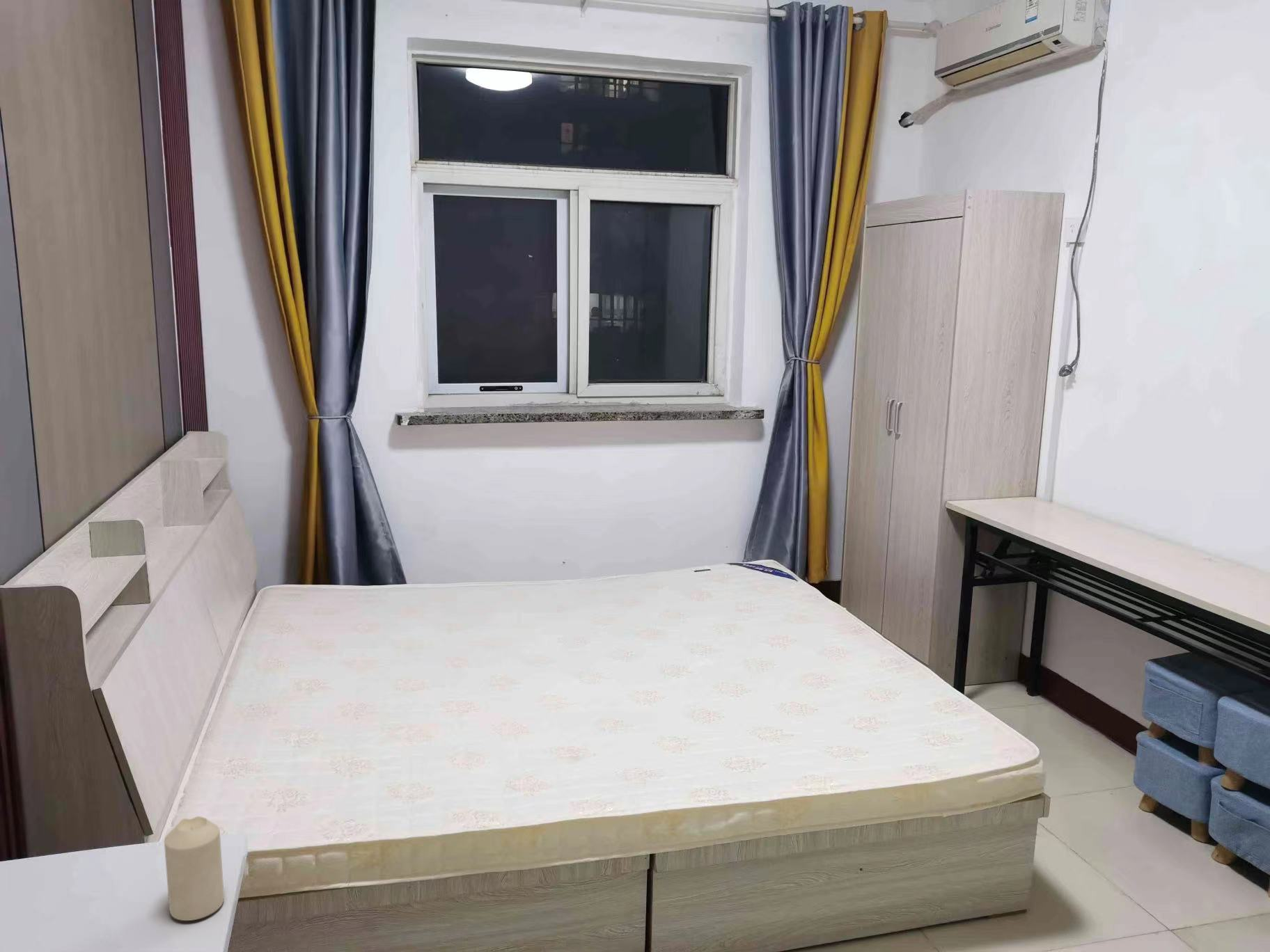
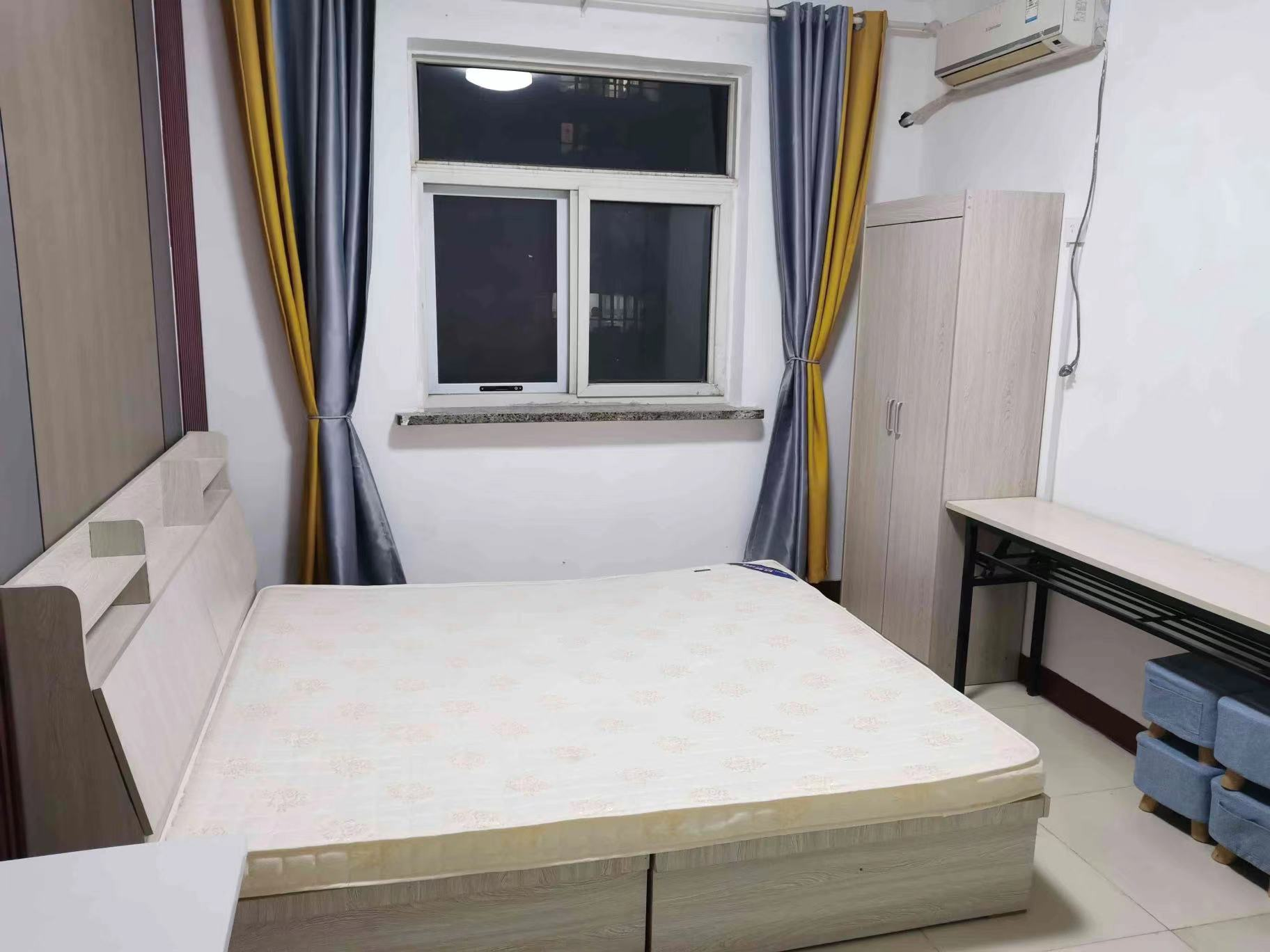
- candle (194, 864)
